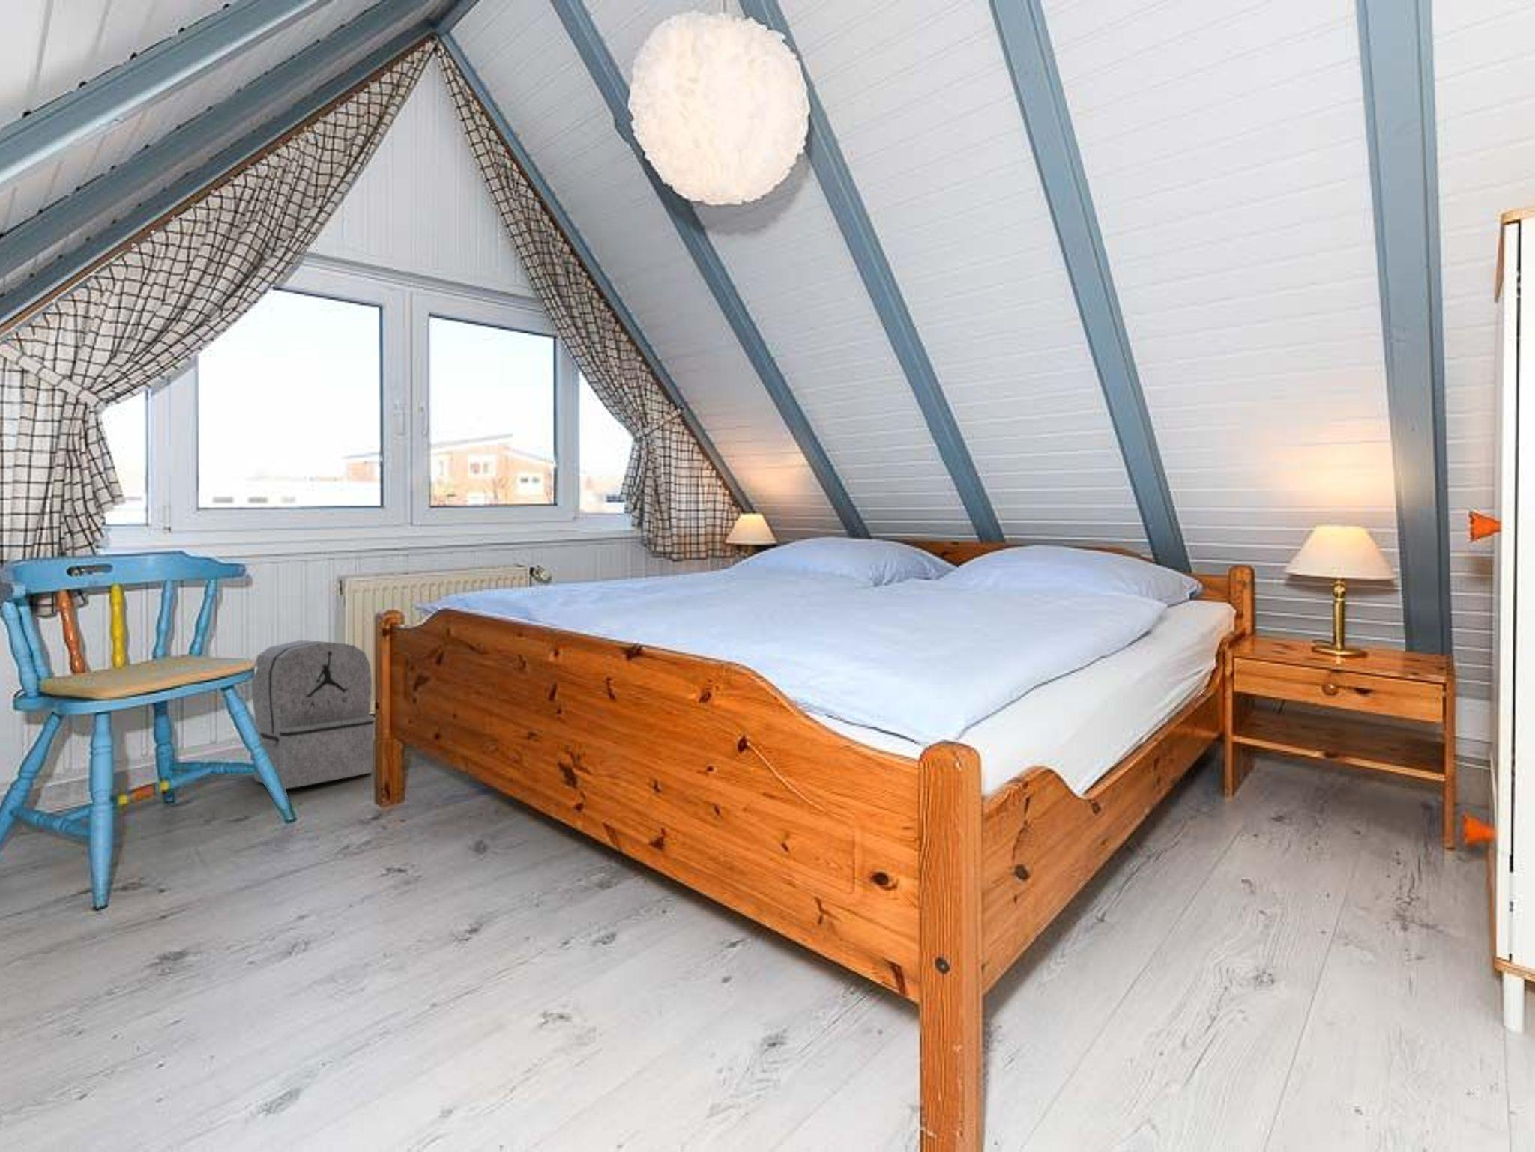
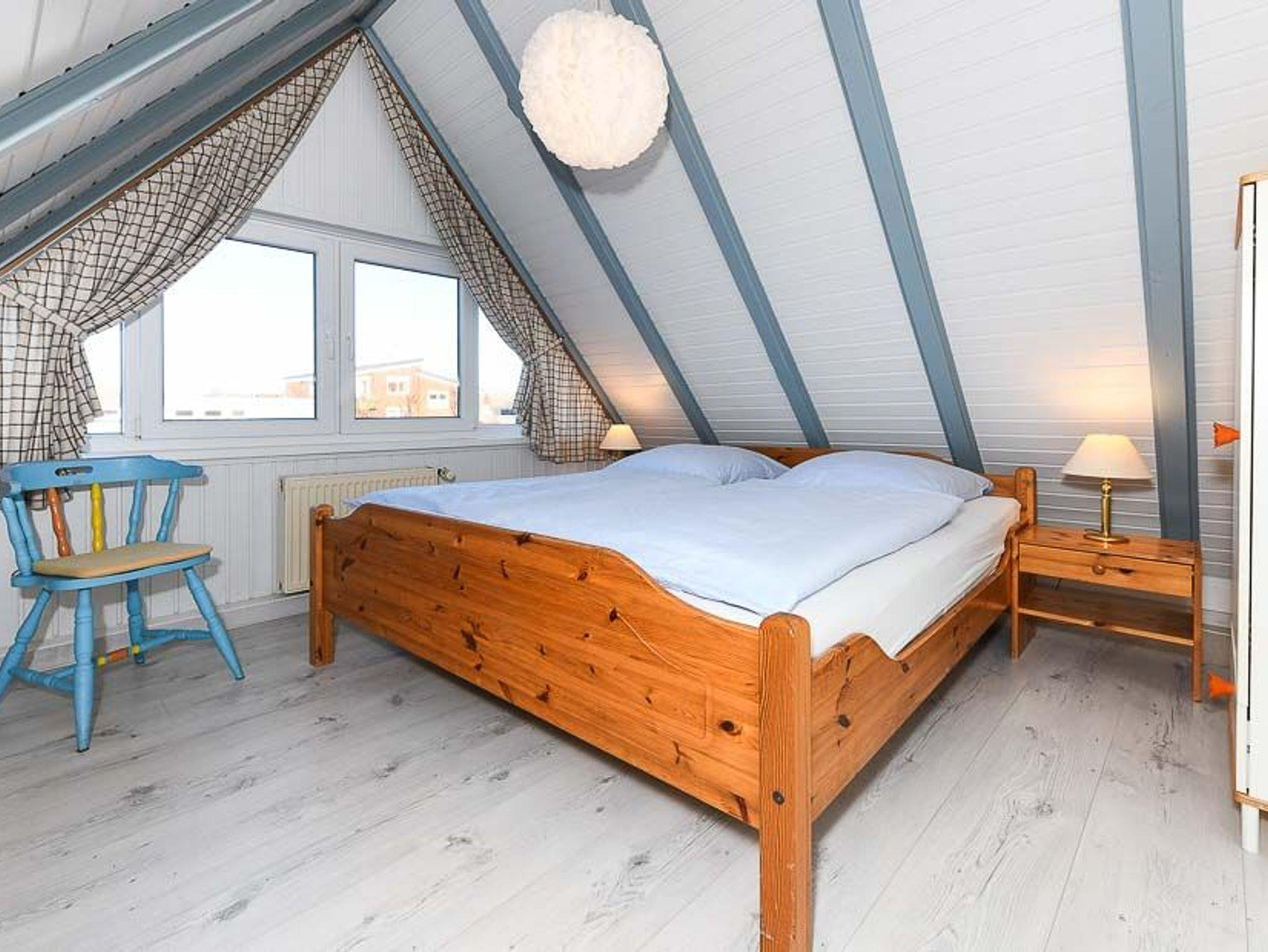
- backpack (309, 708)
